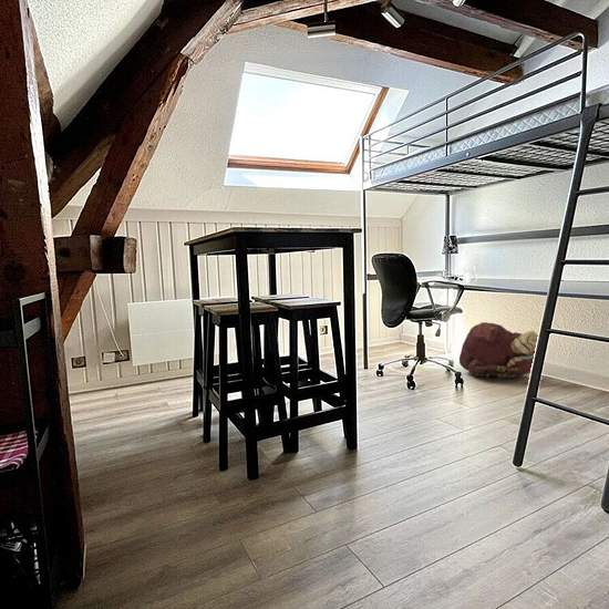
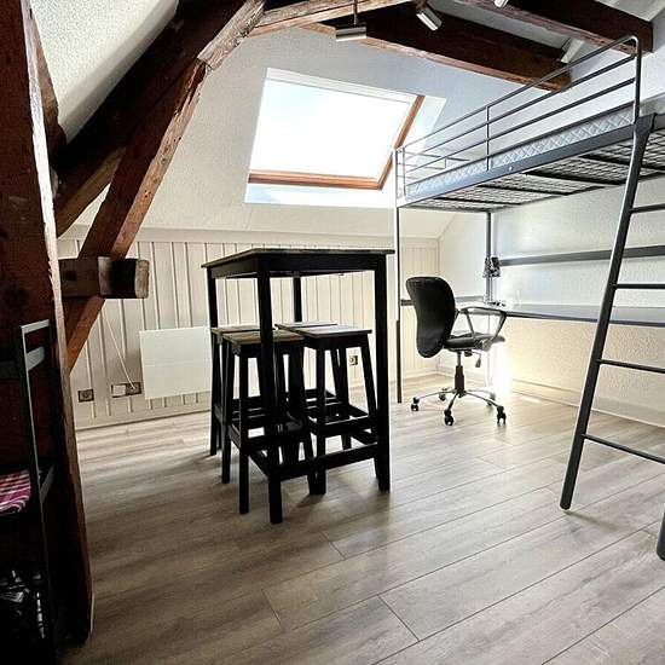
- backpack (498, 349)
